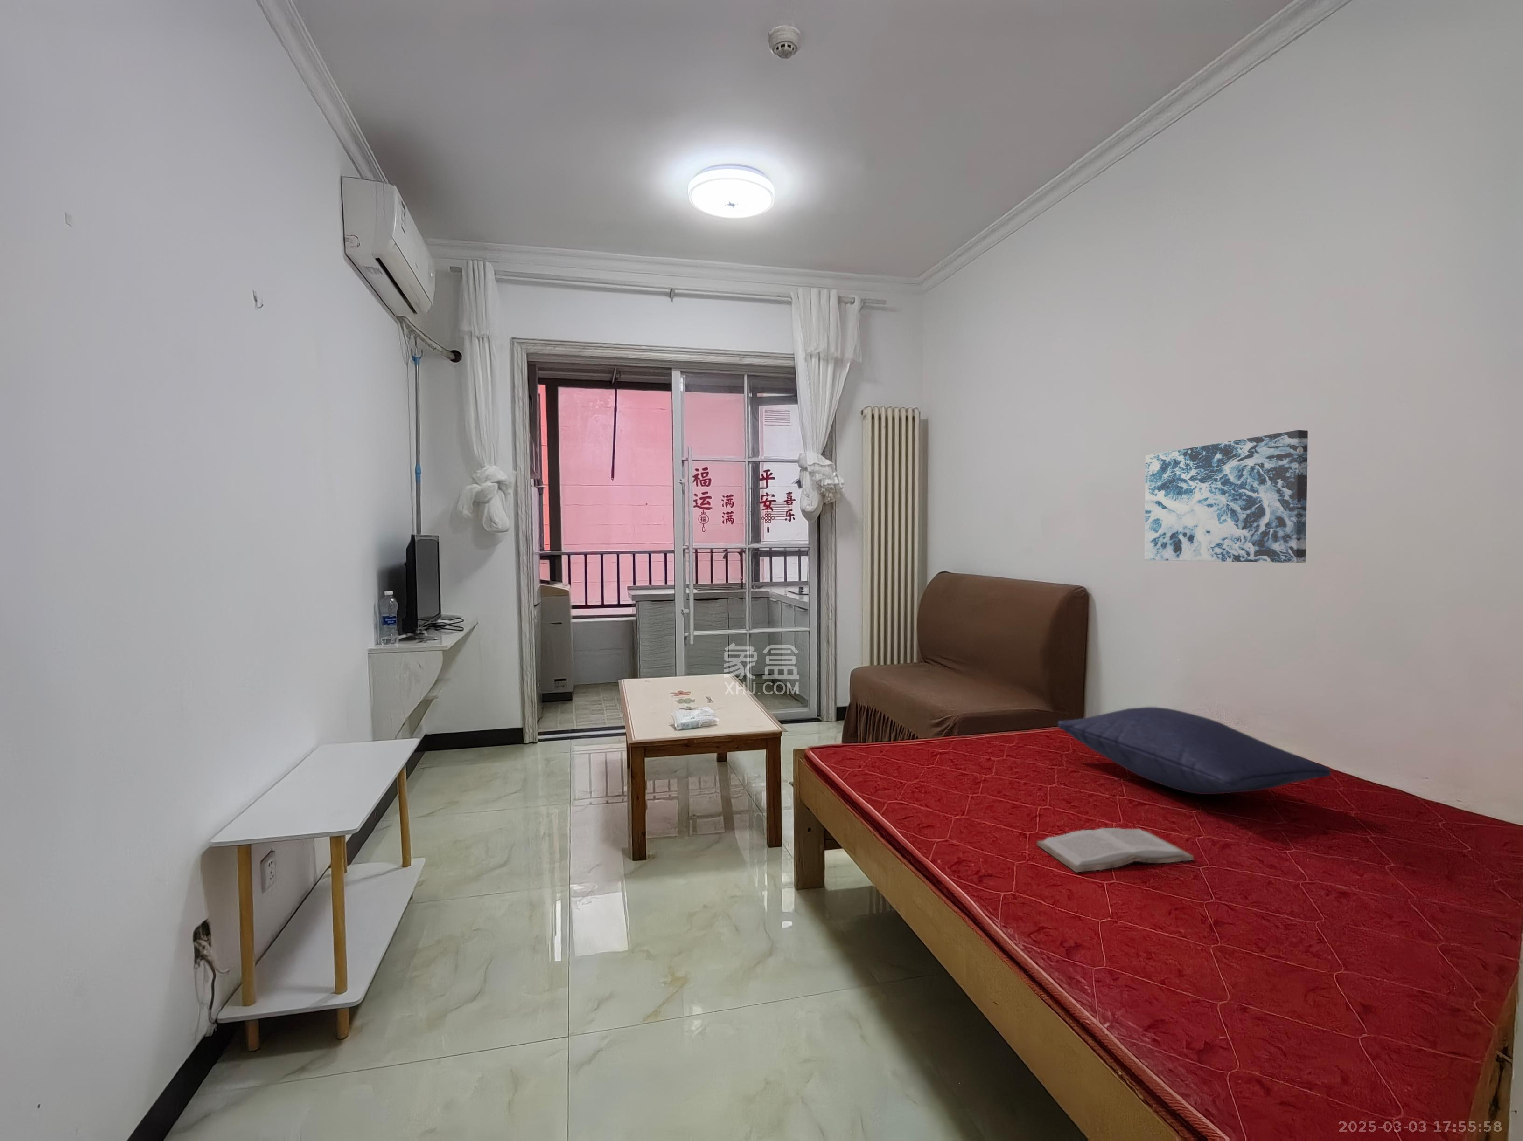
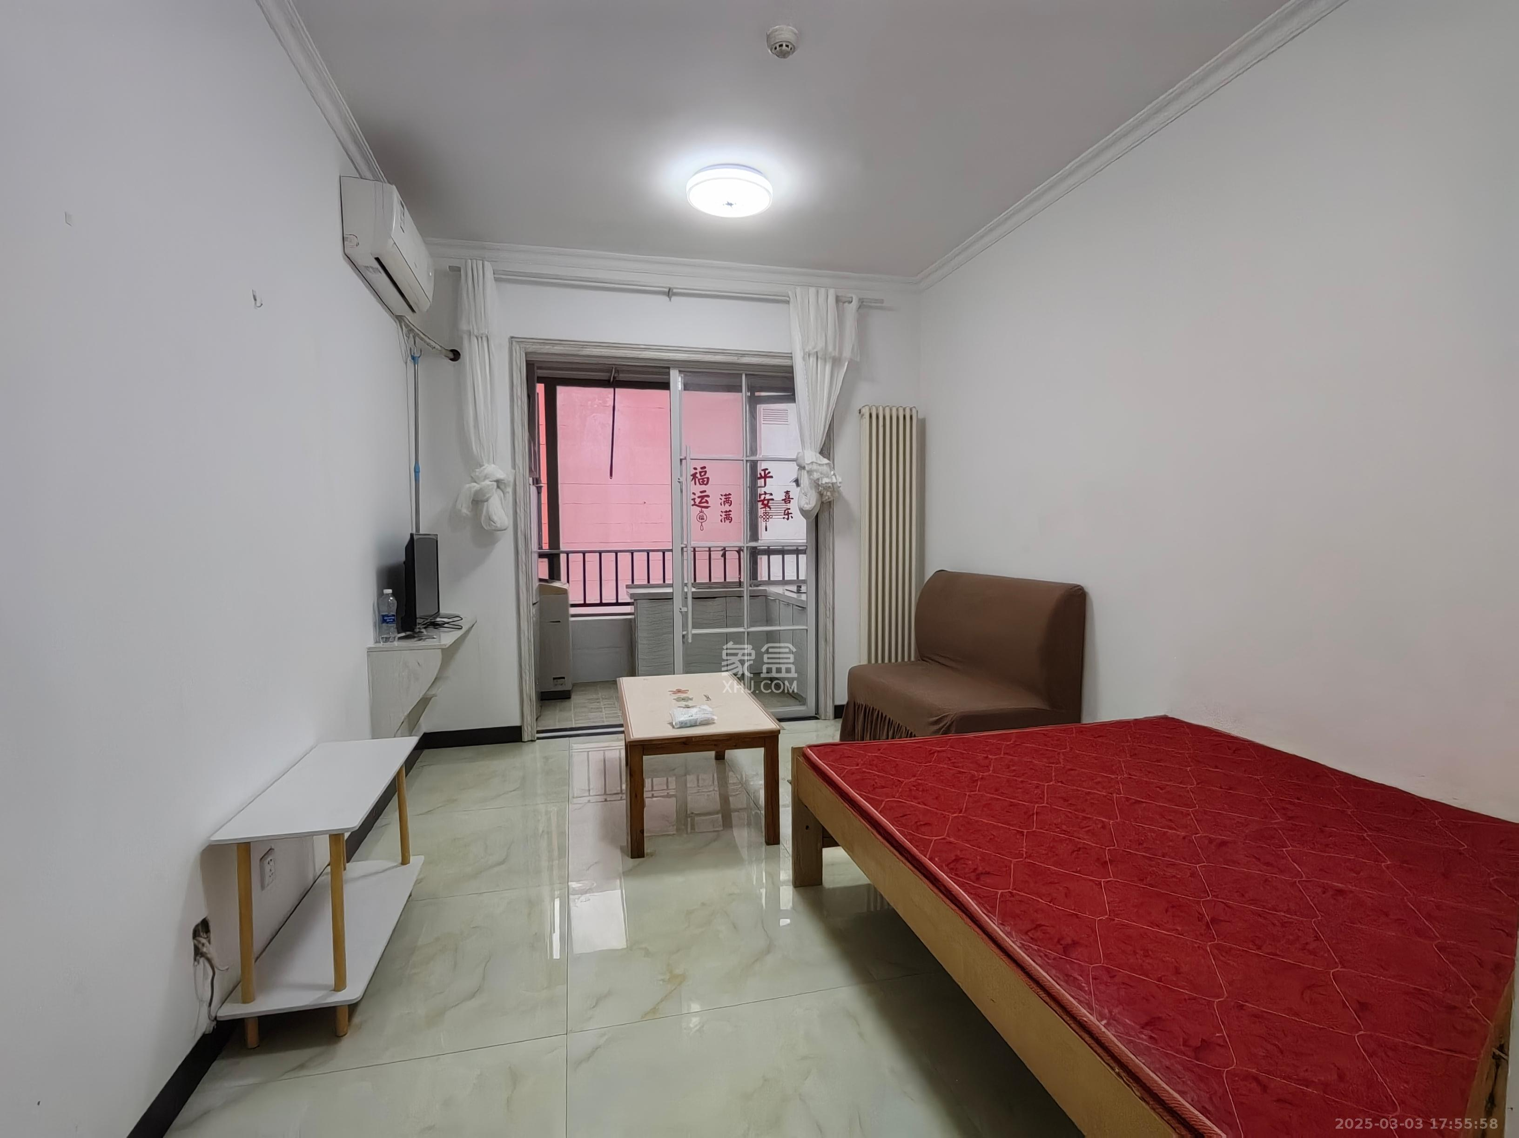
- pillow (1178, 748)
- wall art (1217, 502)
- book (1113, 846)
